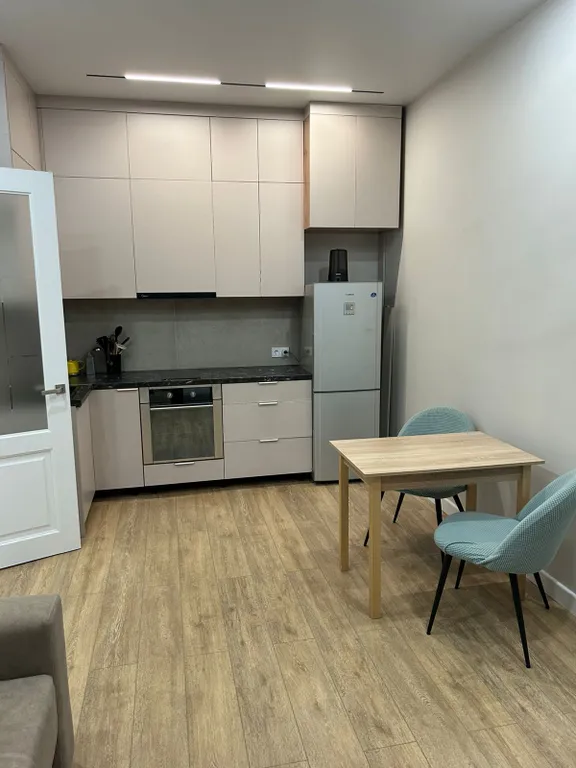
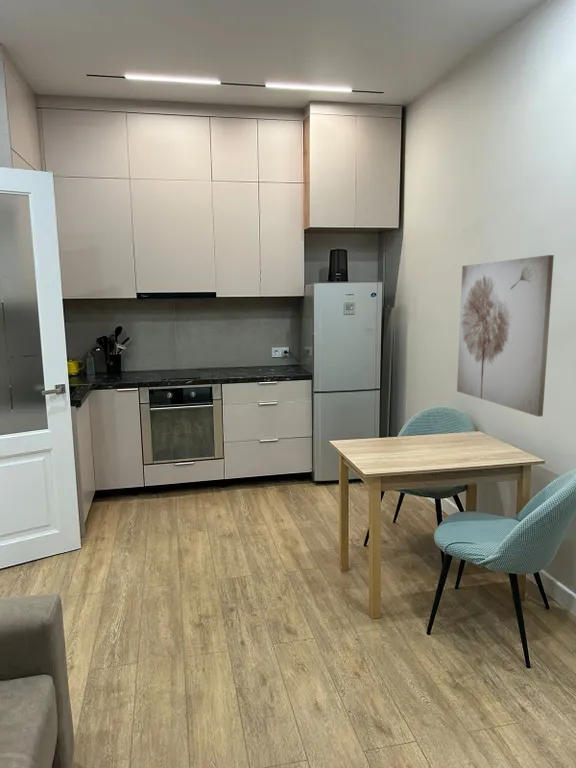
+ wall art (498, 333)
